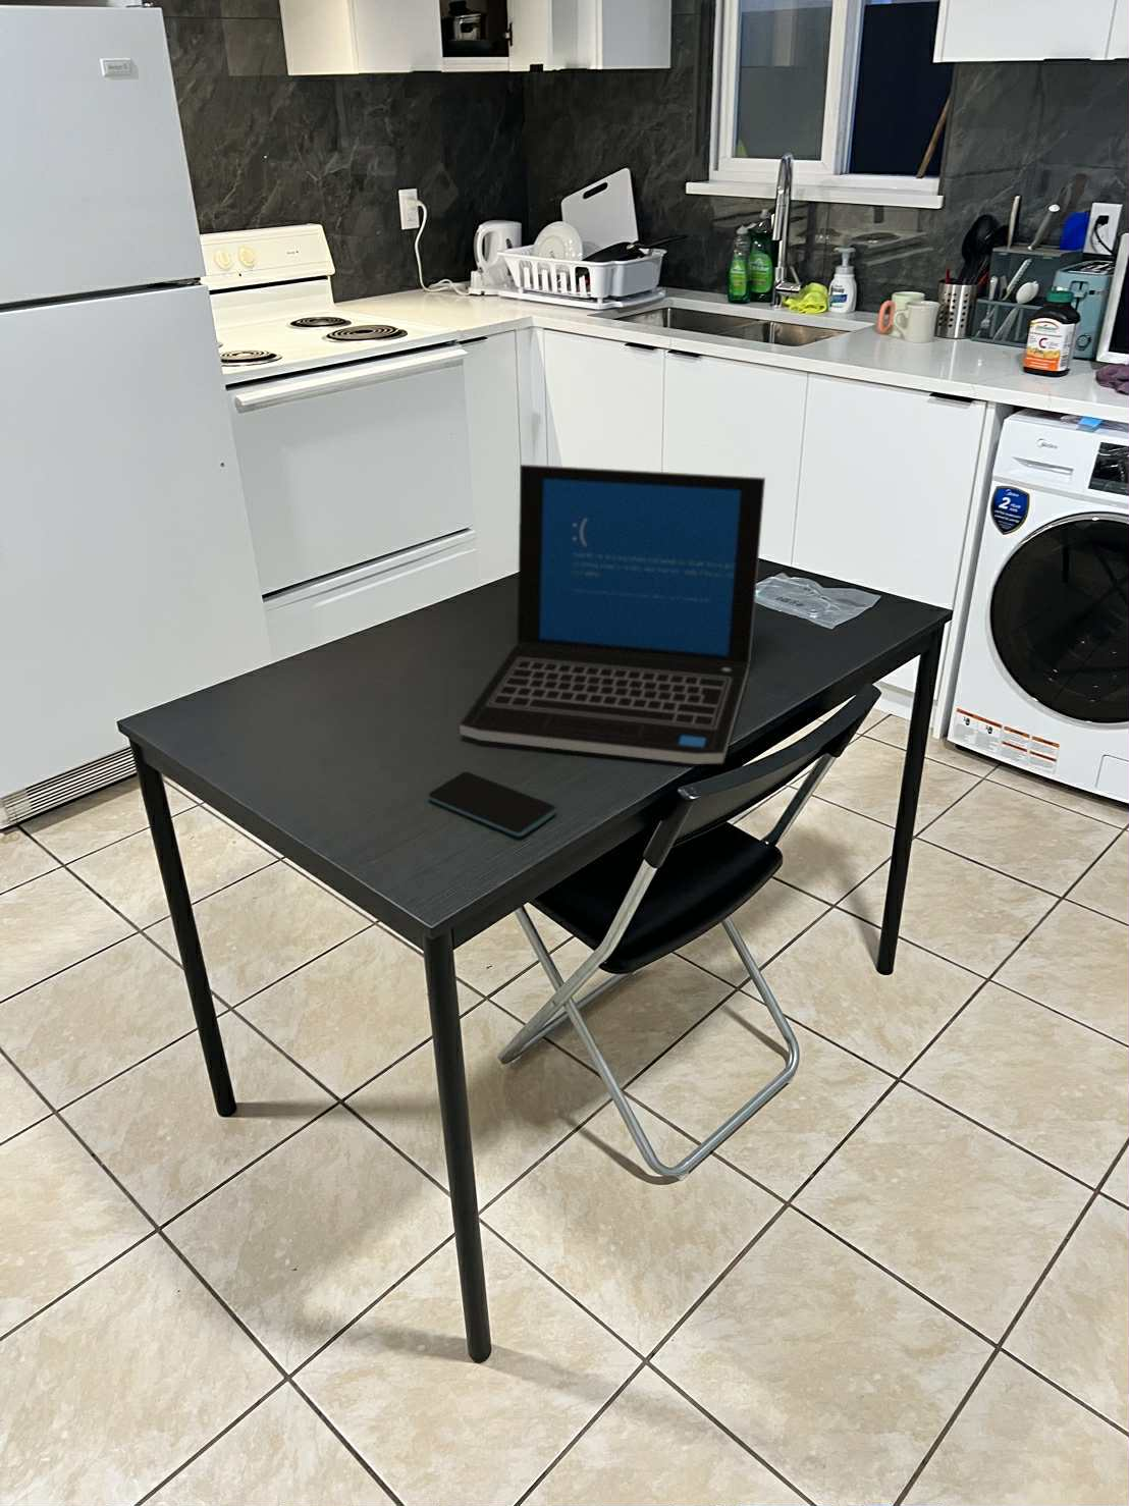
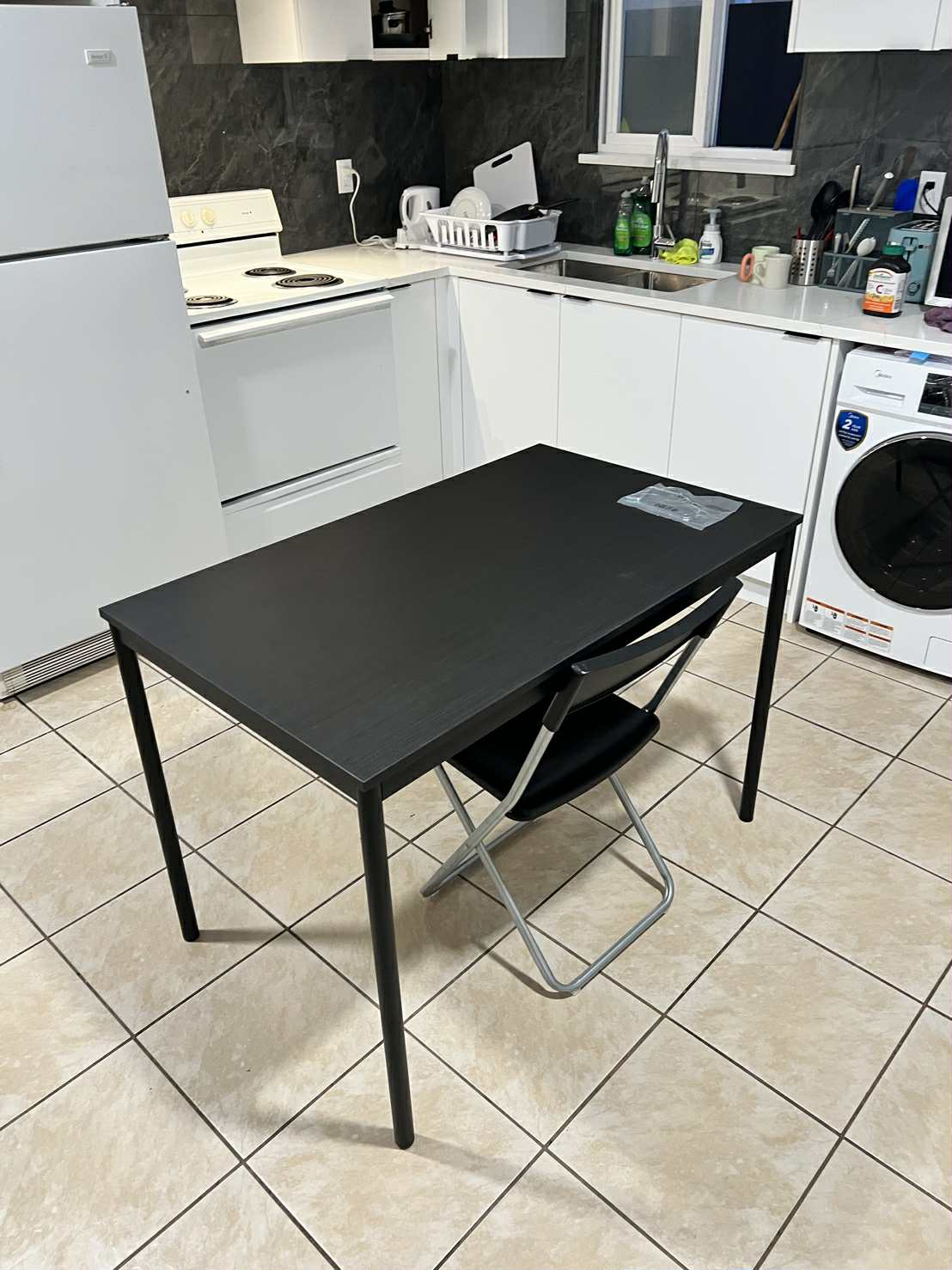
- smartphone (491, 802)
- laptop (614, 605)
